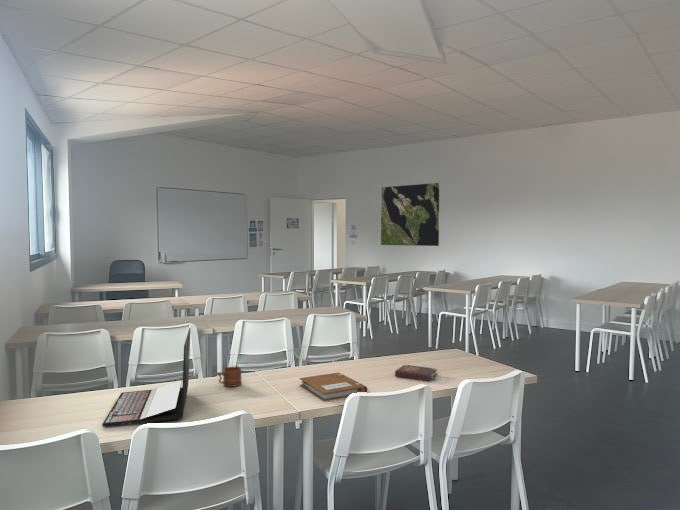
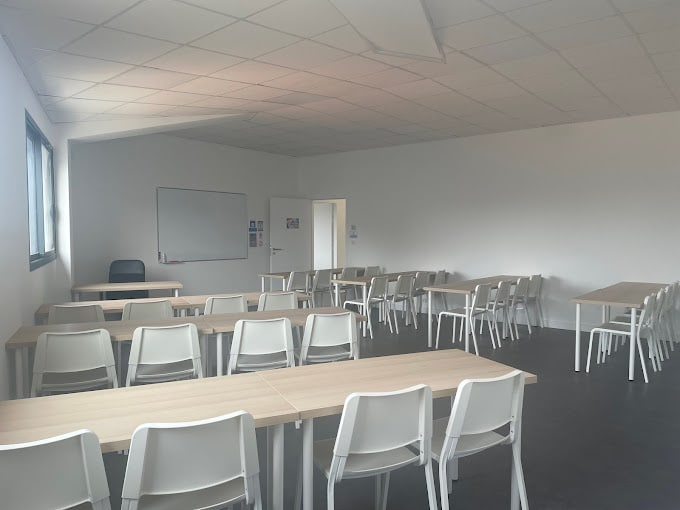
- world map (408, 215)
- book (416, 372)
- notebook (333, 386)
- mug (227, 377)
- laptop (155, 388)
